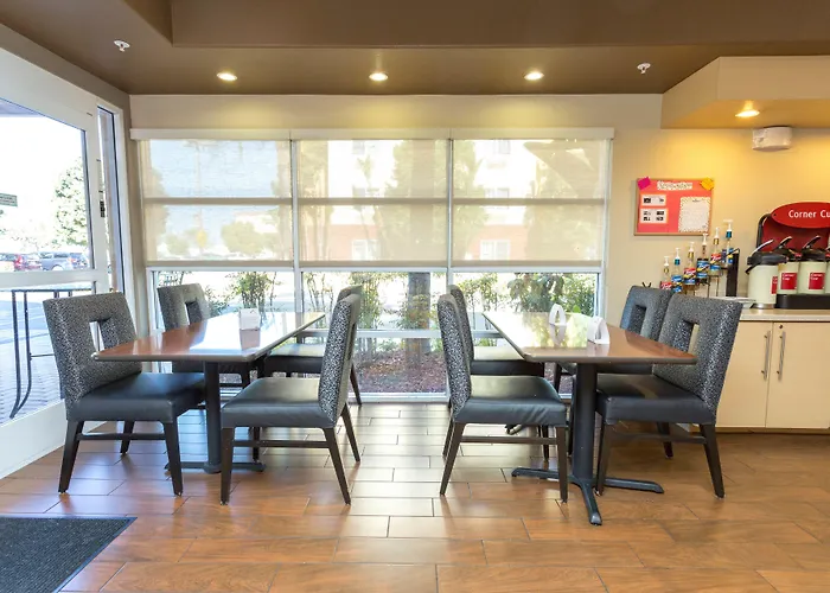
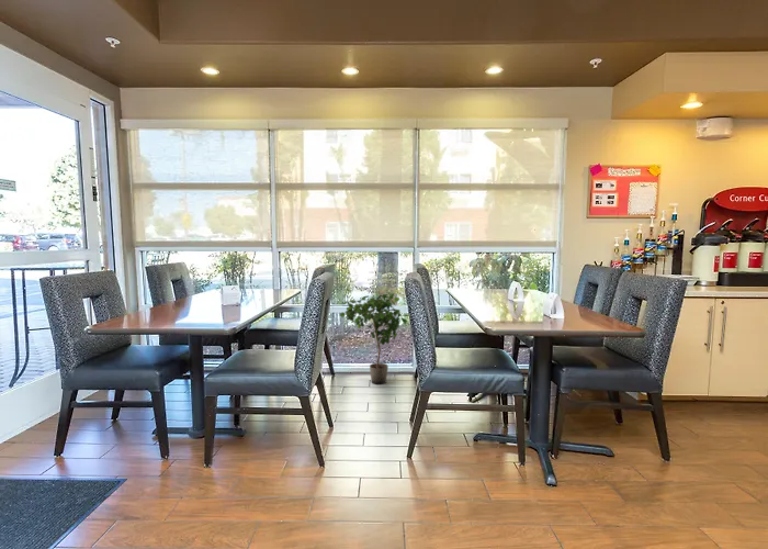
+ potted plant (374, 337)
